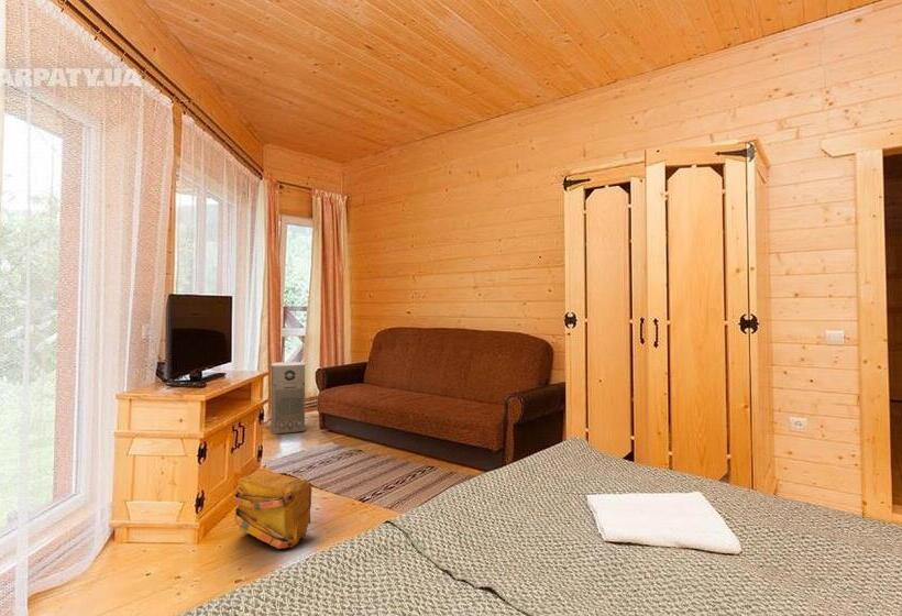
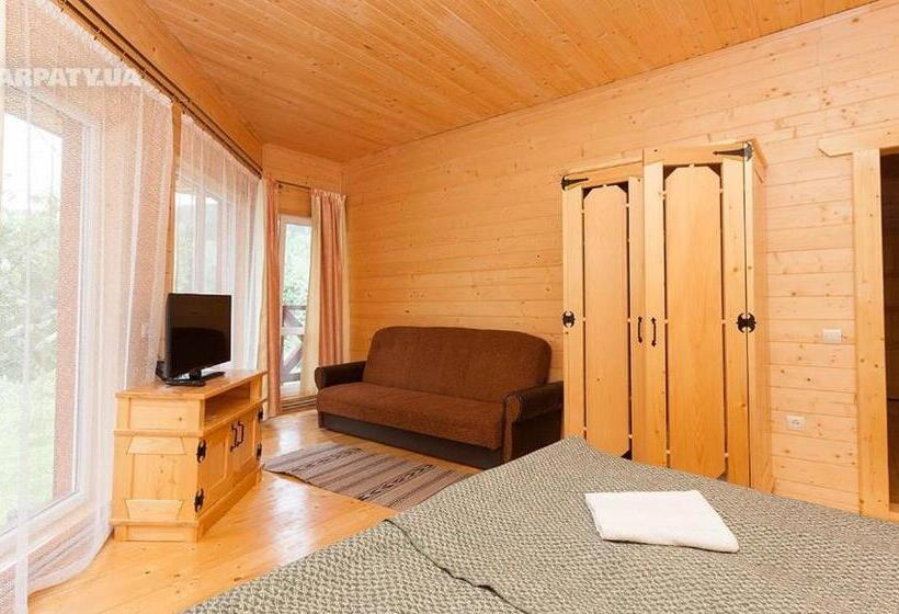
- backpack (267, 505)
- air purifier (287, 395)
